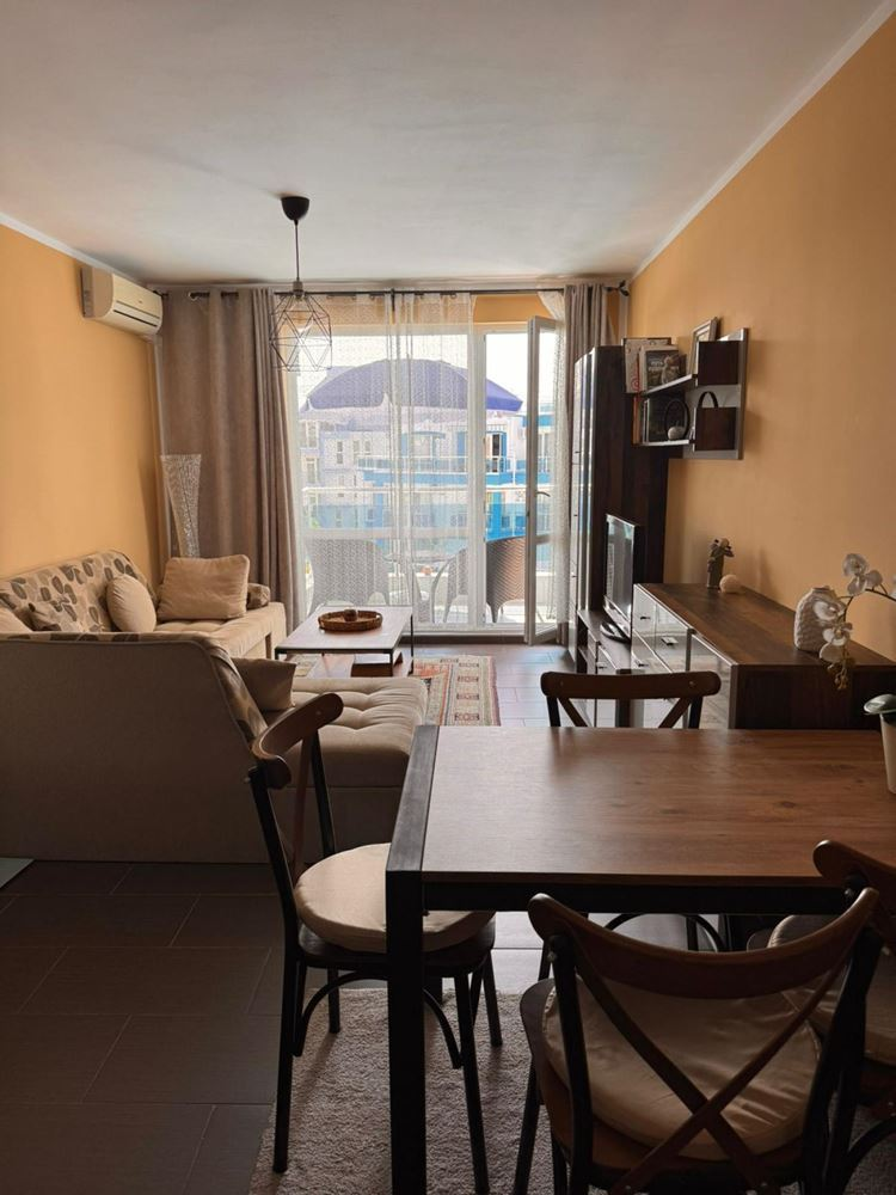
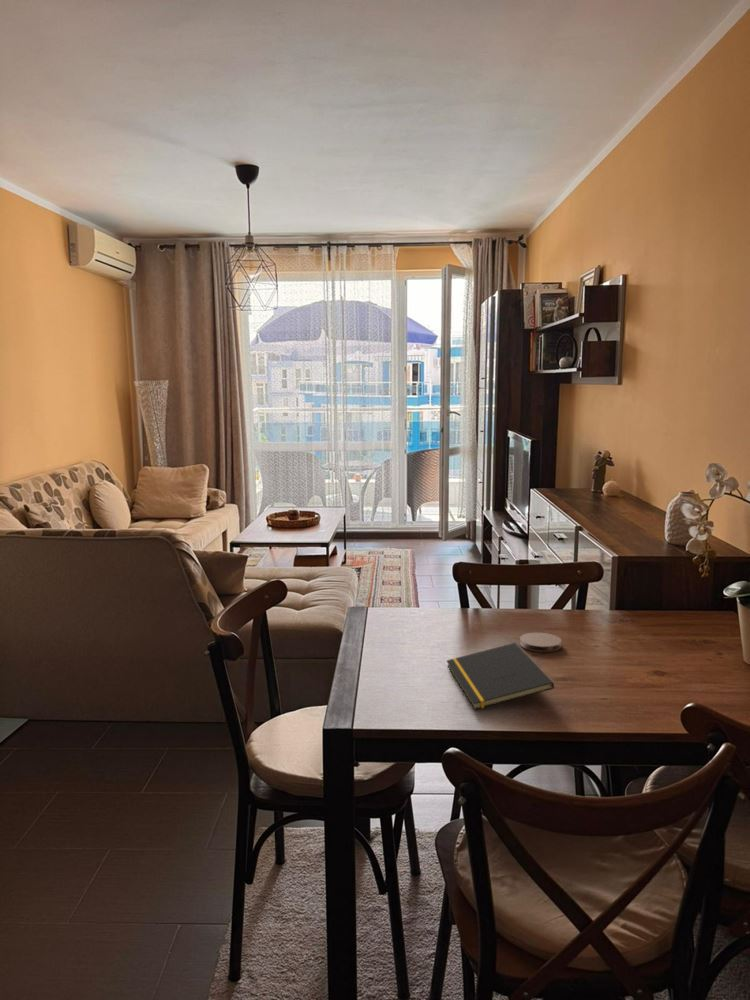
+ coaster (540, 642)
+ notepad (496, 673)
